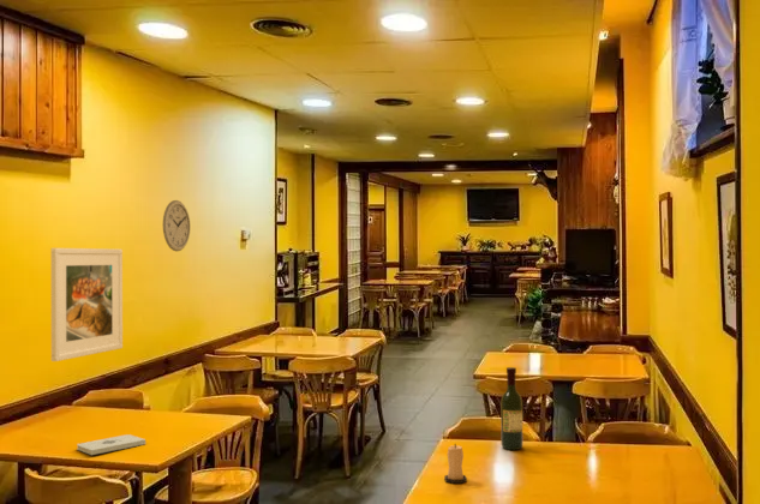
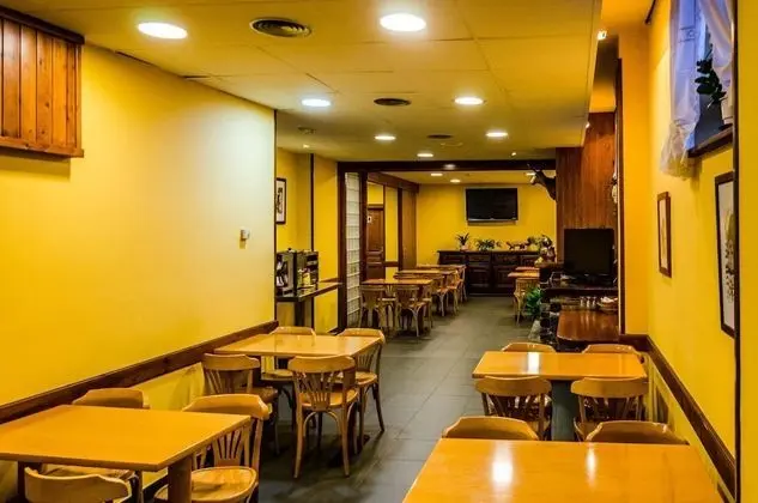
- notepad (110, 444)
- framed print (89, 301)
- wall clock (178, 226)
- candle (455, 461)
- wine bottle (511, 407)
